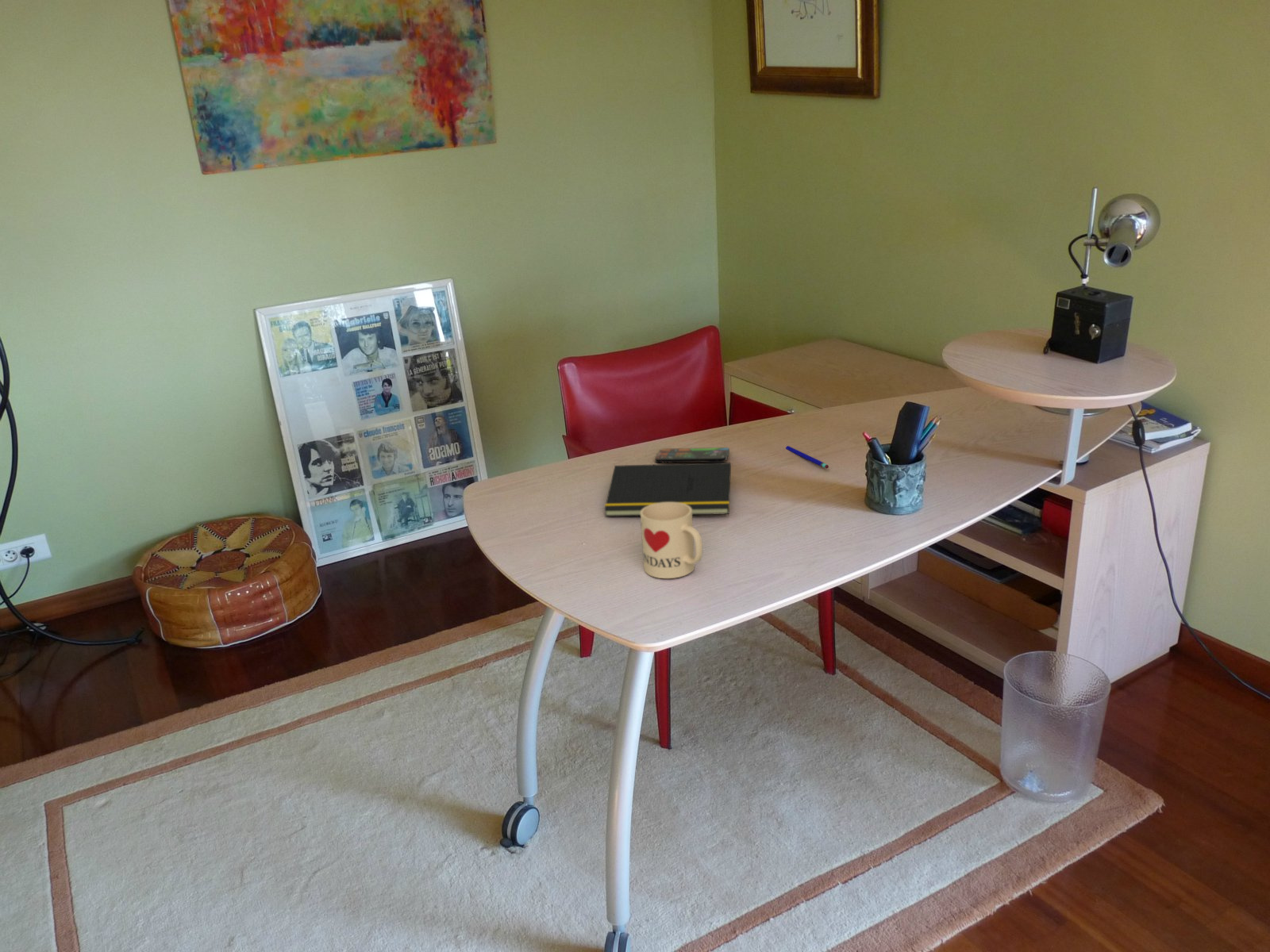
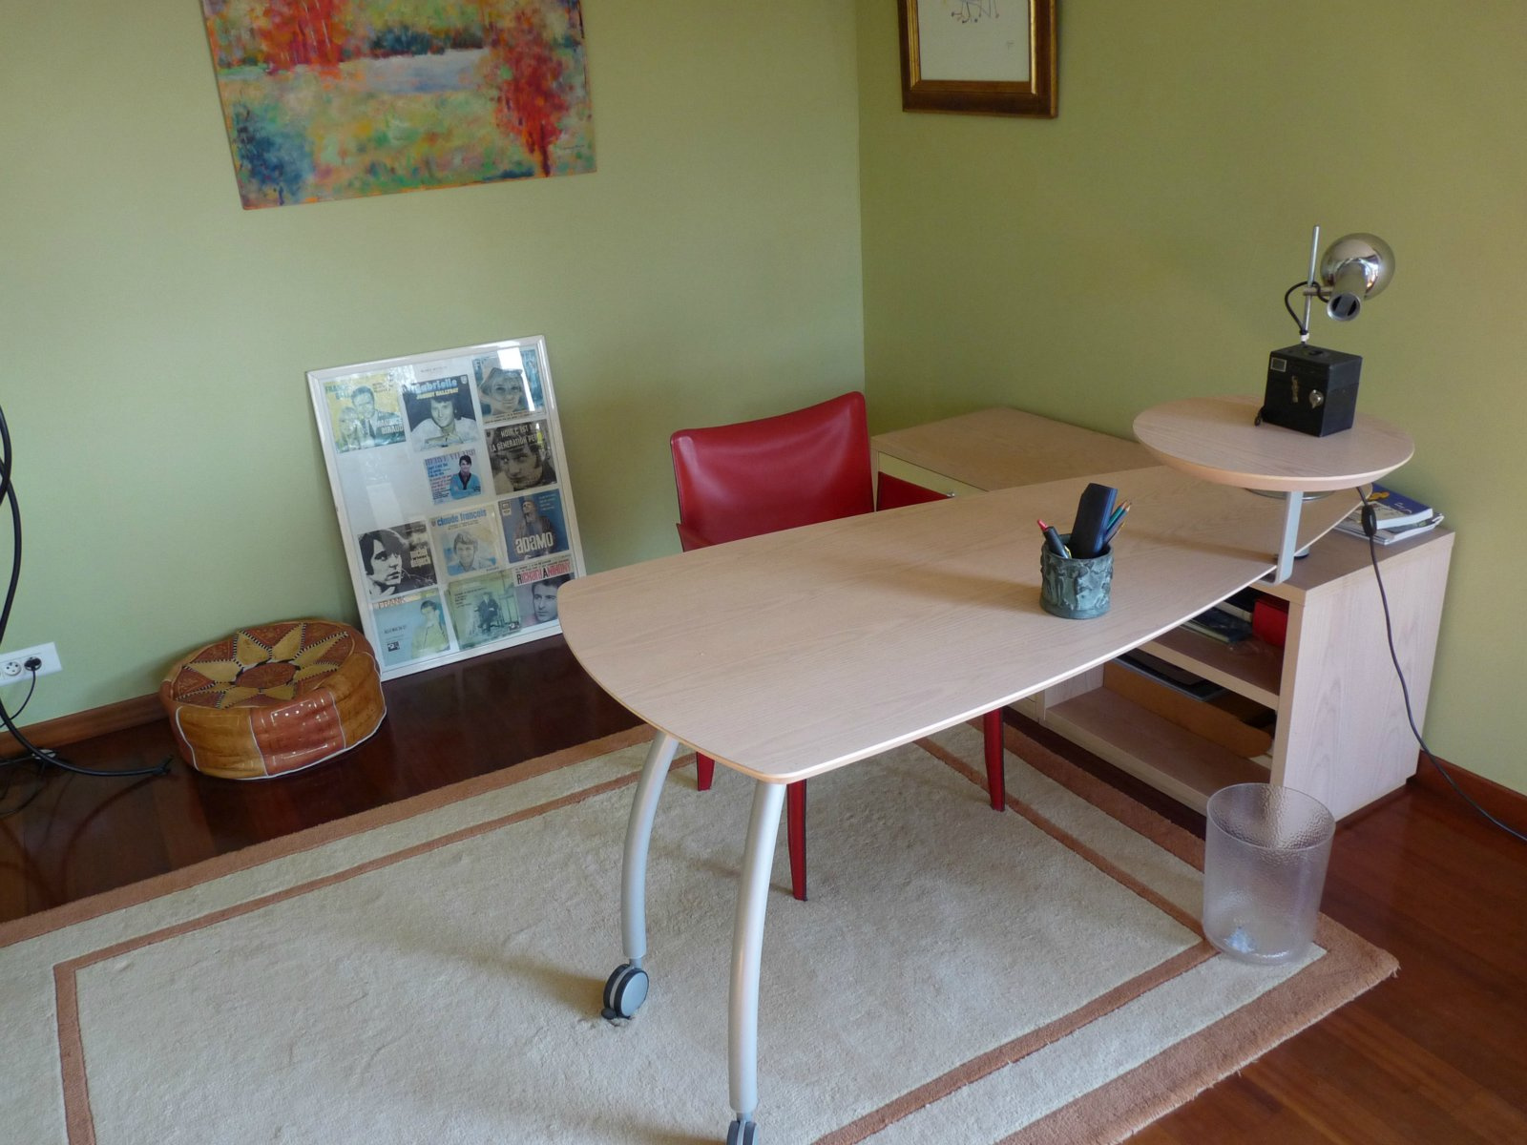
- smartphone (692, 455)
- pen (806, 457)
- mug (675, 542)
- notepad (669, 489)
